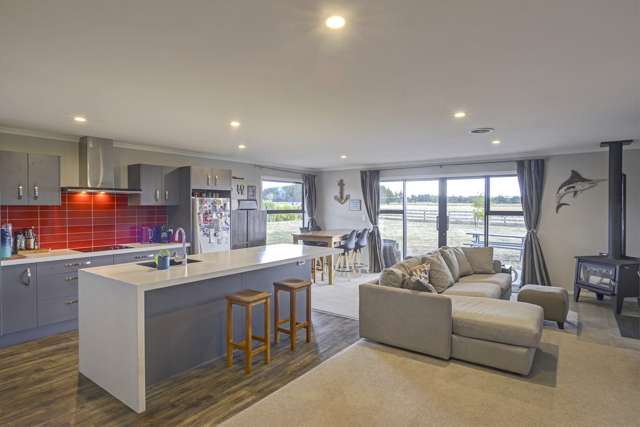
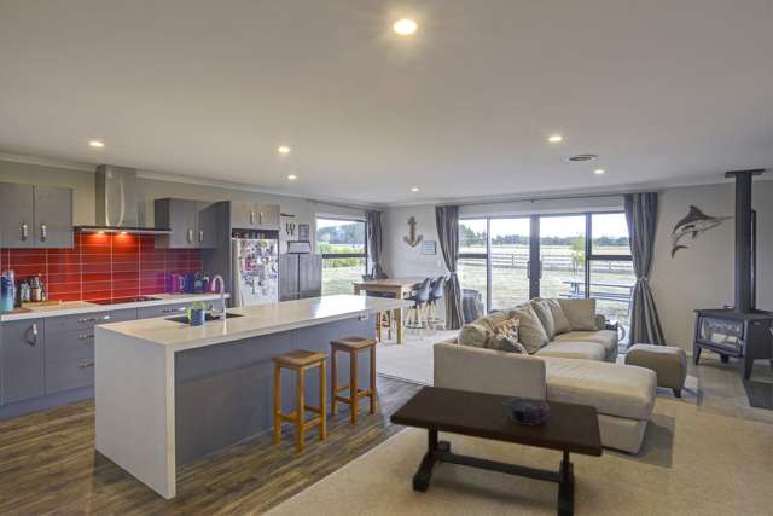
+ decorative bowl (525, 411)
+ coffee table (495, 440)
